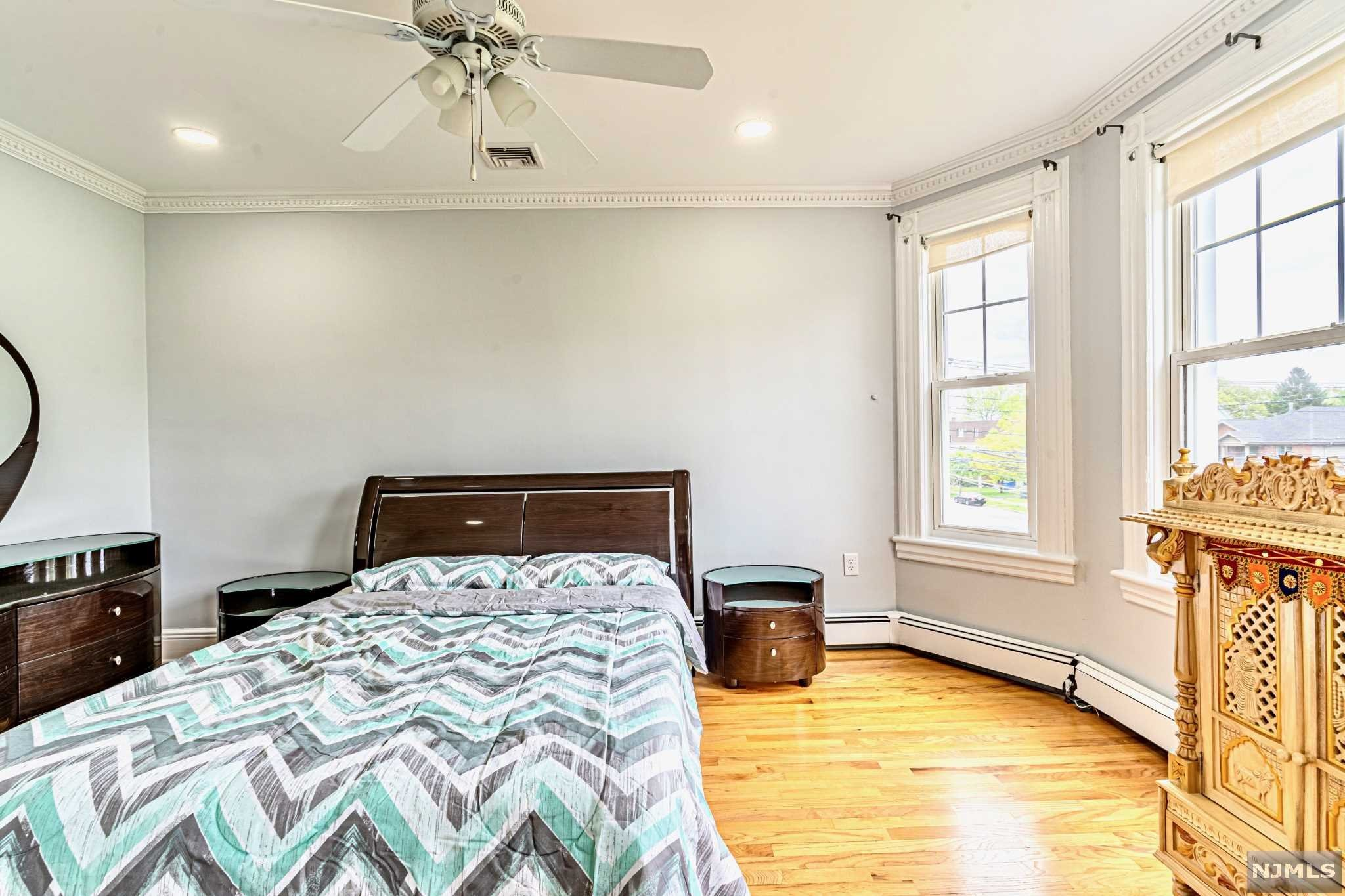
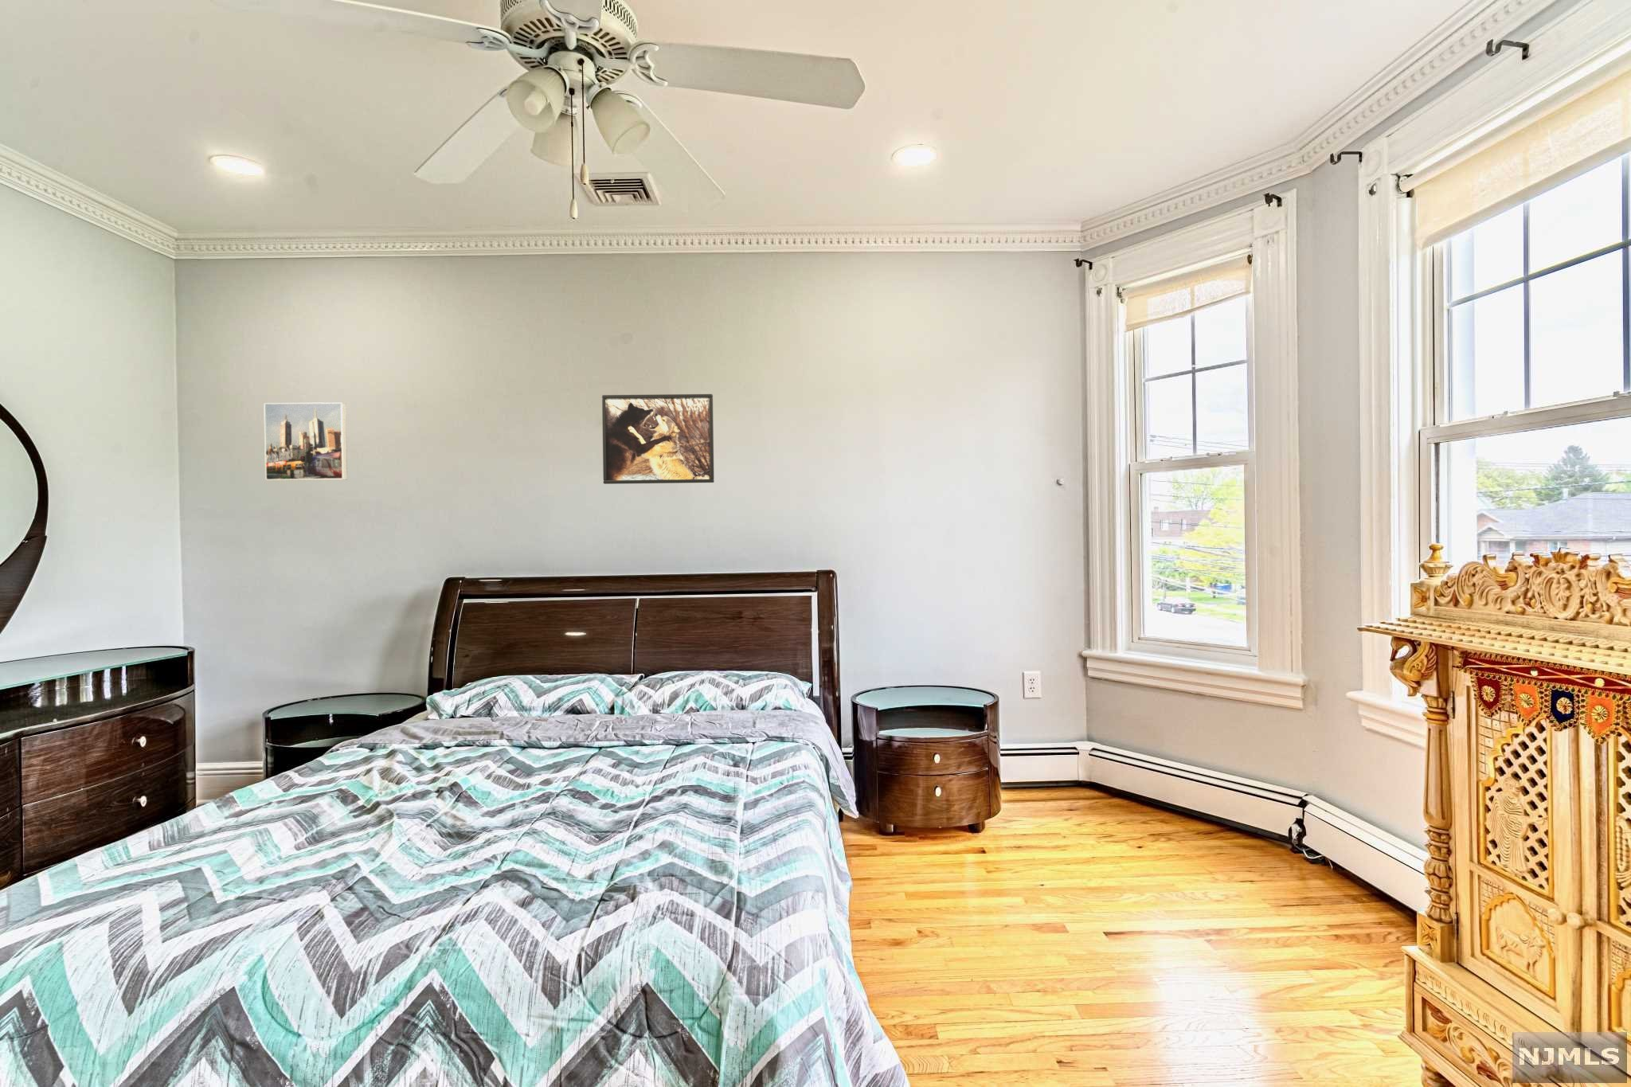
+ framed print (657, 439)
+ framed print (306, 442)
